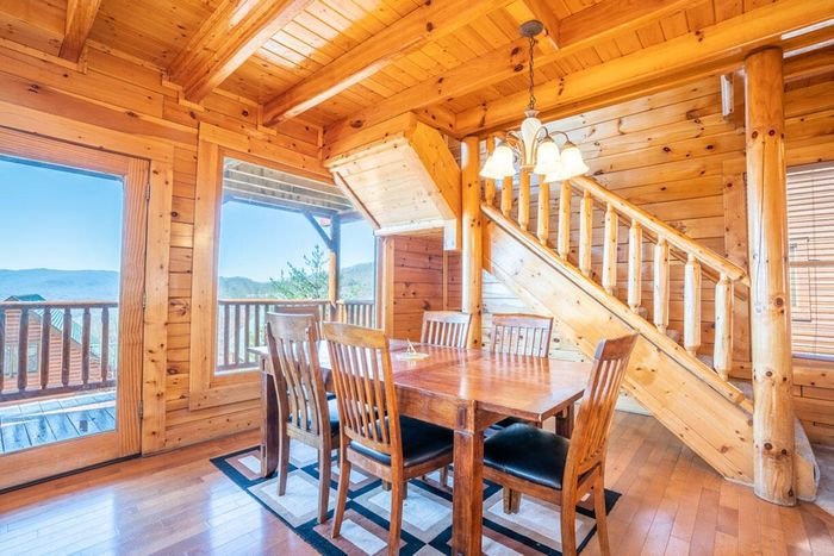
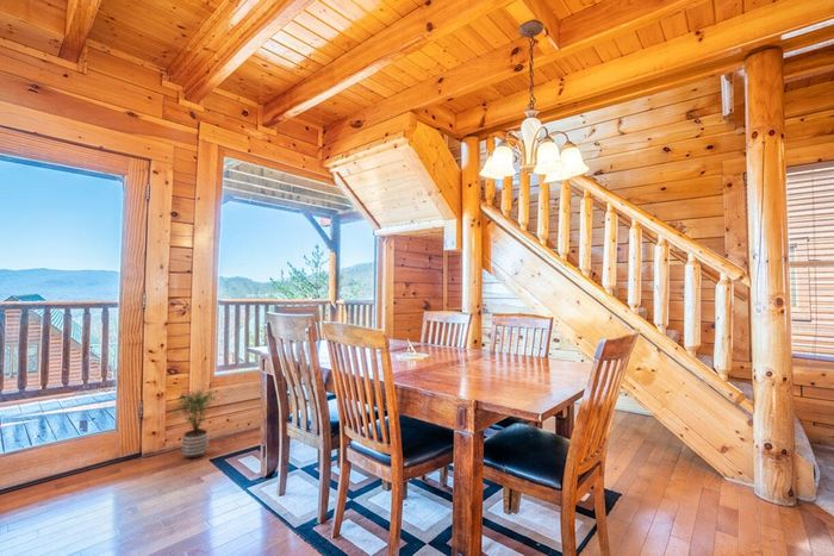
+ potted plant (194, 423)
